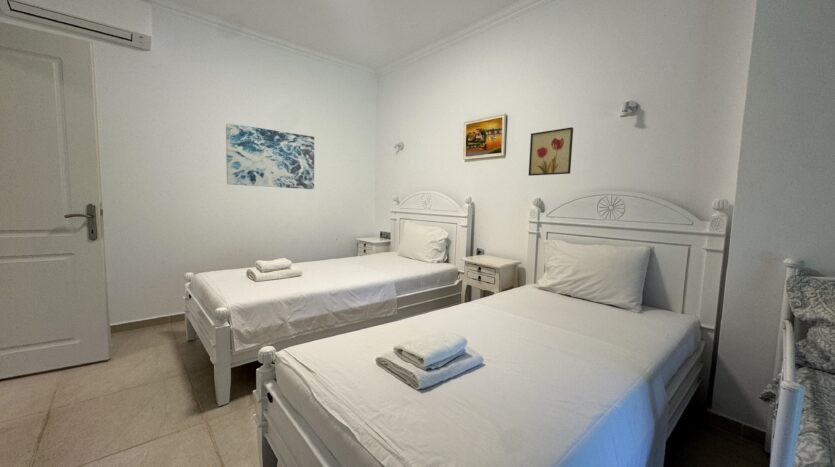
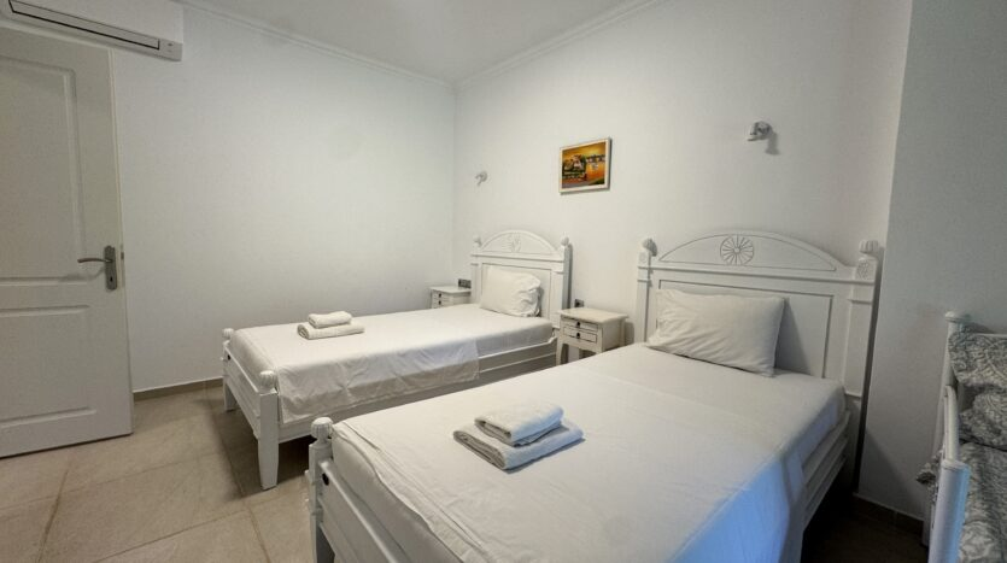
- wall art (550, 152)
- wall art (273, 159)
